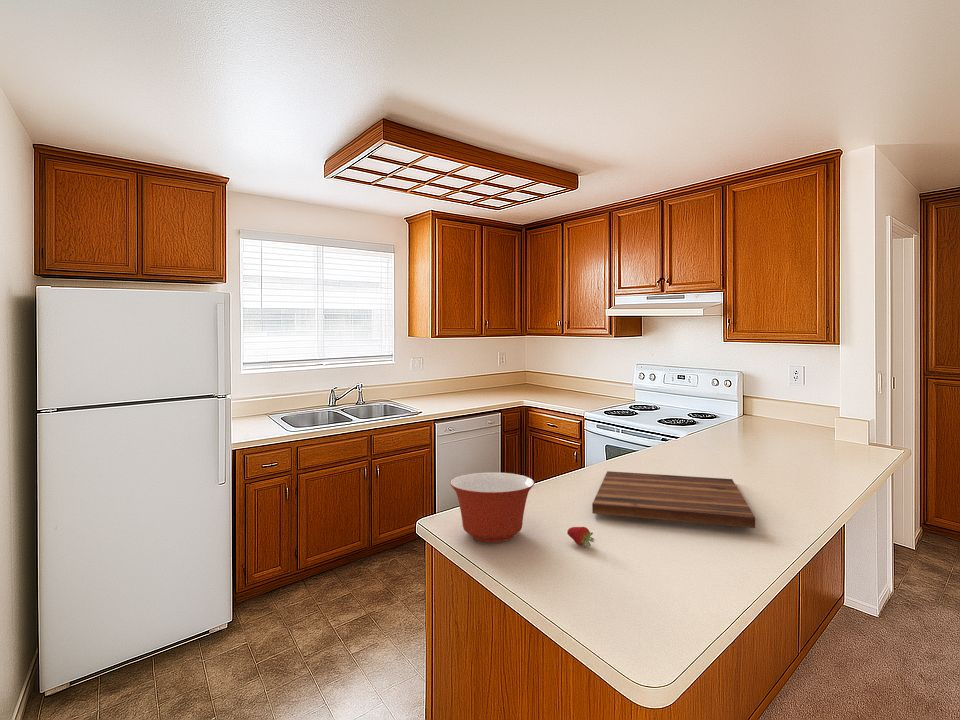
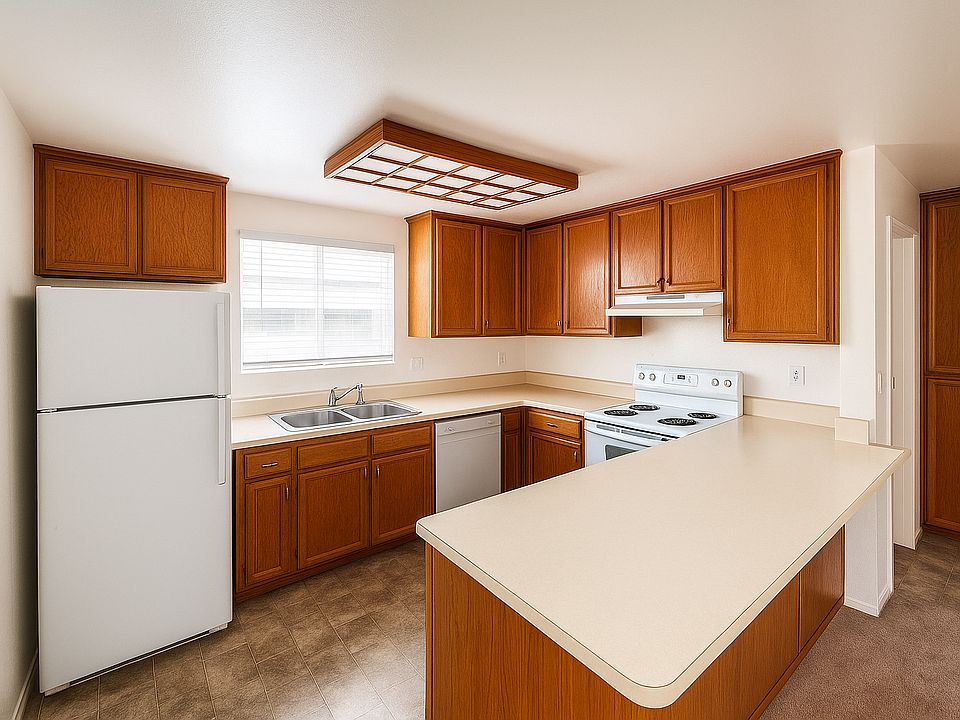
- cutting board (668, 494)
- mixing bowl (492, 508)
- fruit (580, 535)
